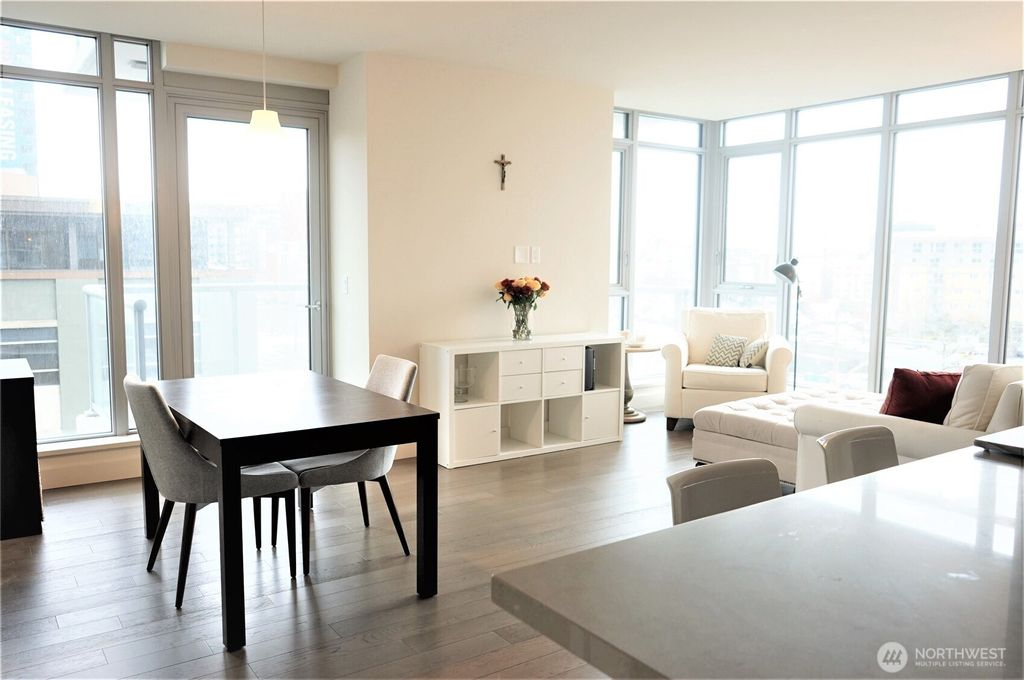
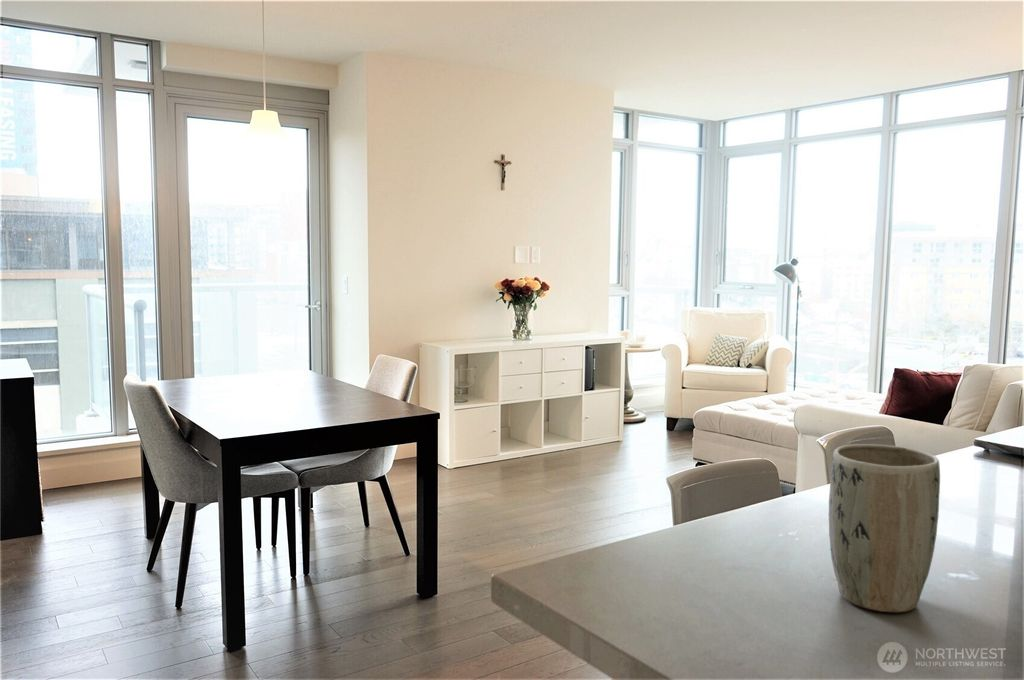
+ plant pot (881, 526)
